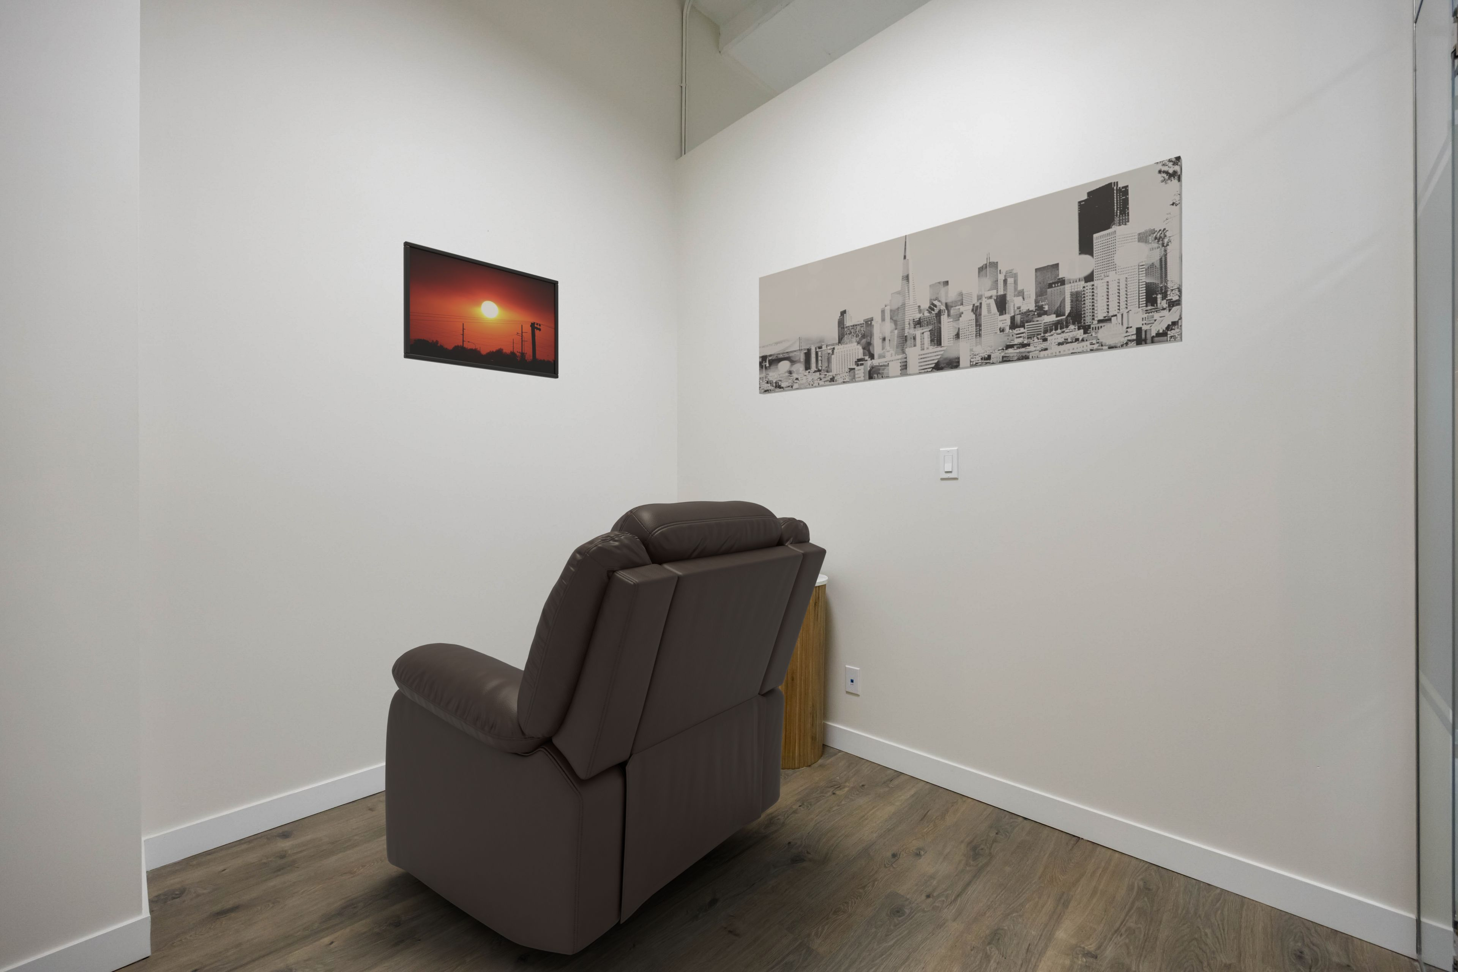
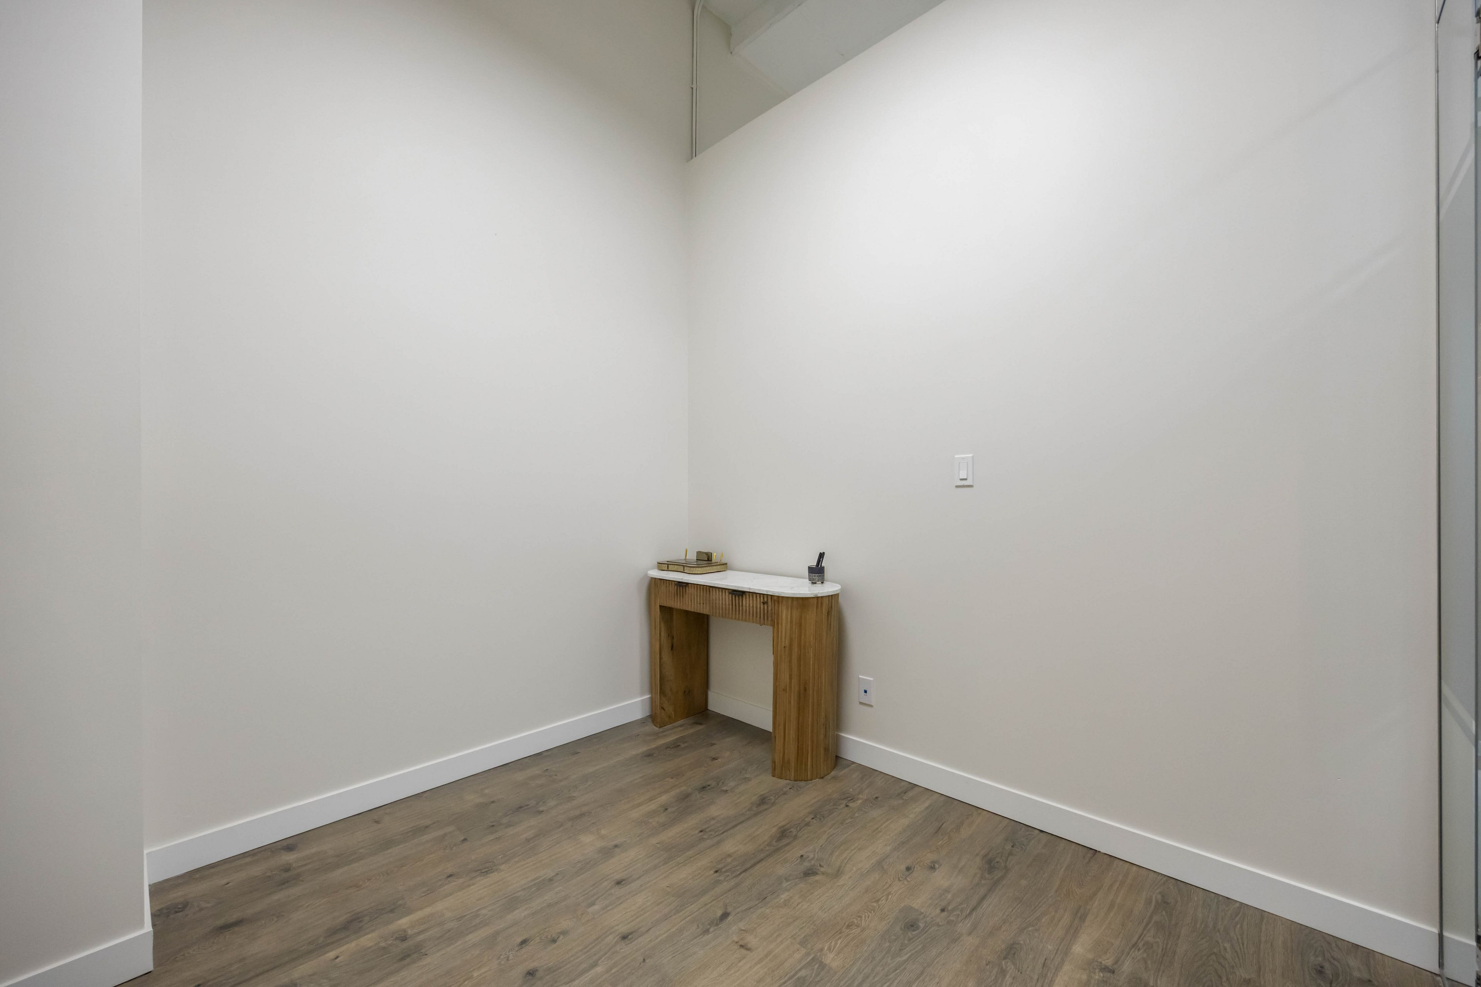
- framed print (487, 316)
- chair (610, 683)
- wall art (924, 303)
